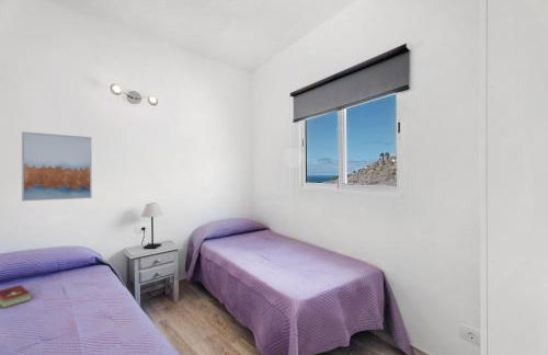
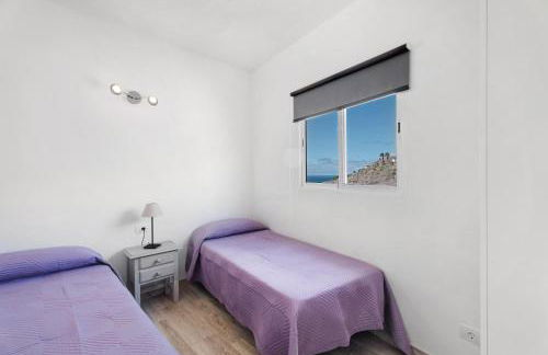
- hardcover book (12, 295)
- wall art (58, 167)
